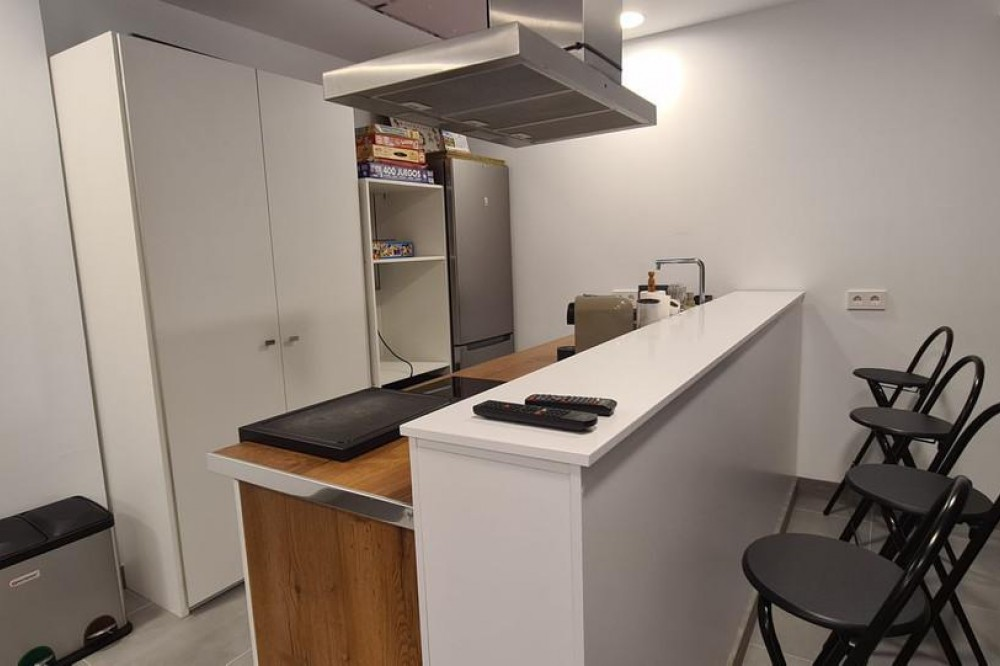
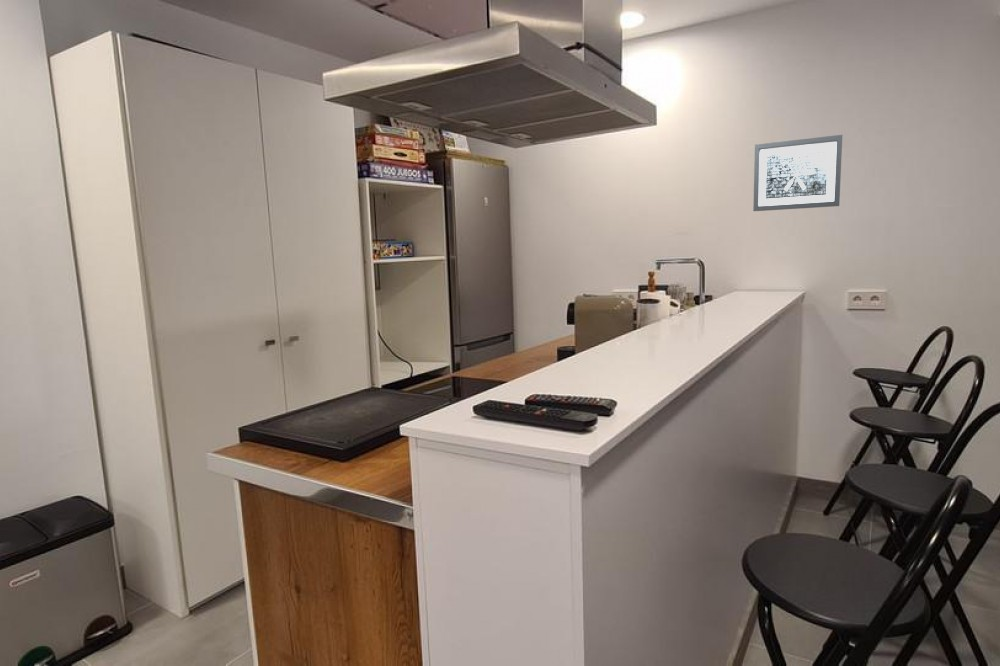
+ wall art (796, 174)
